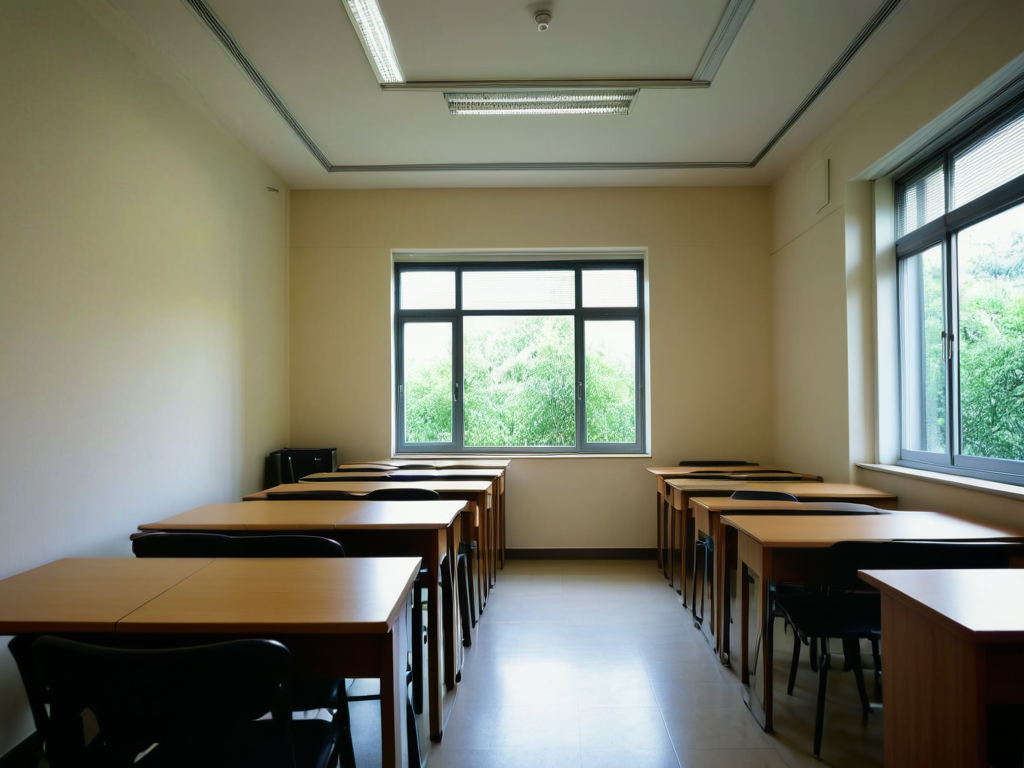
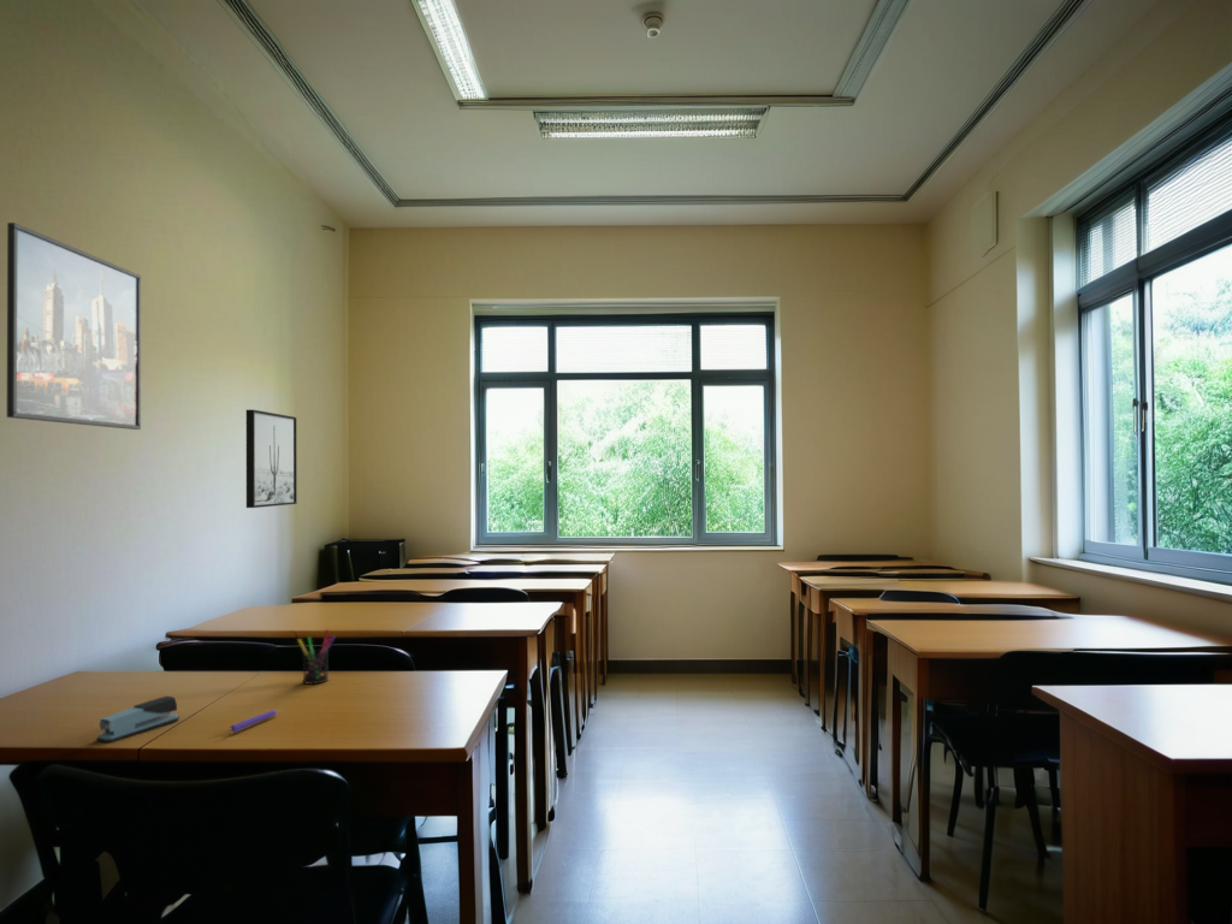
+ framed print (82, 337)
+ pen (255, 719)
+ stapler (140, 716)
+ wall art (272, 460)
+ pen holder (315, 654)
